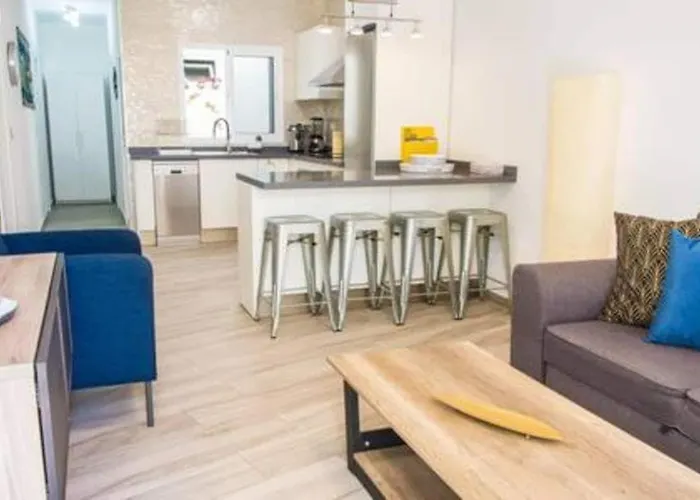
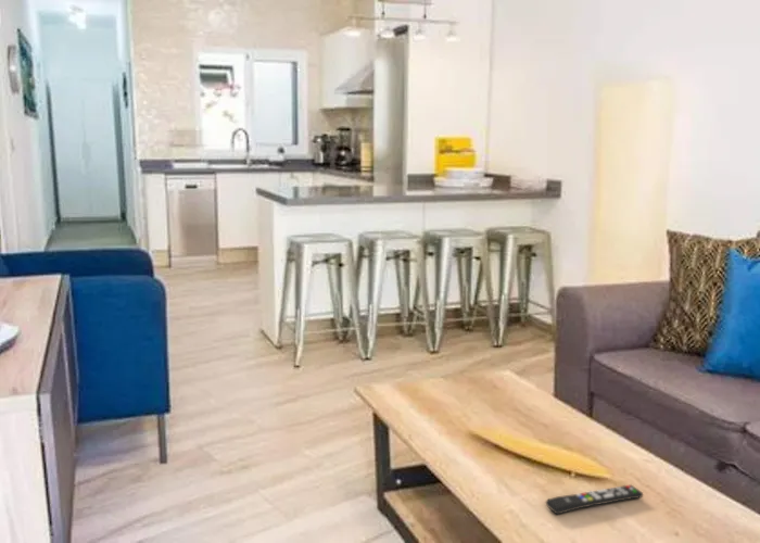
+ remote control (594, 498)
